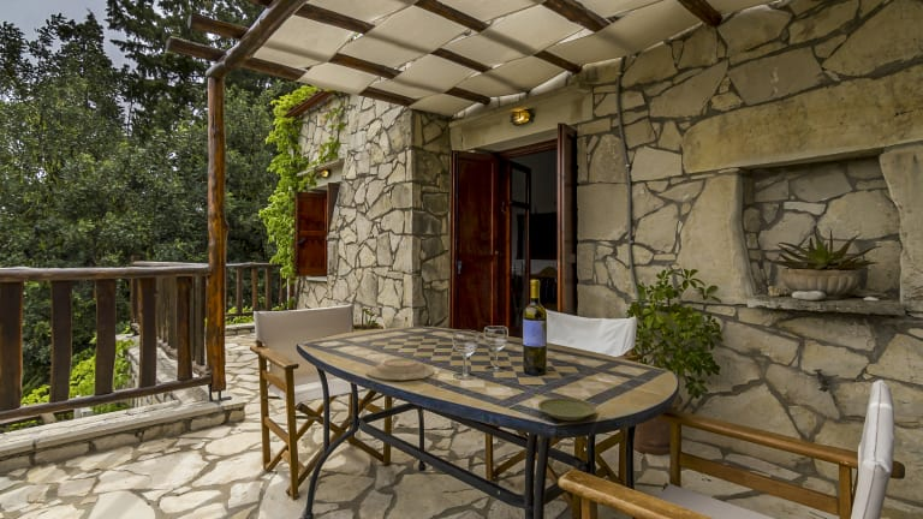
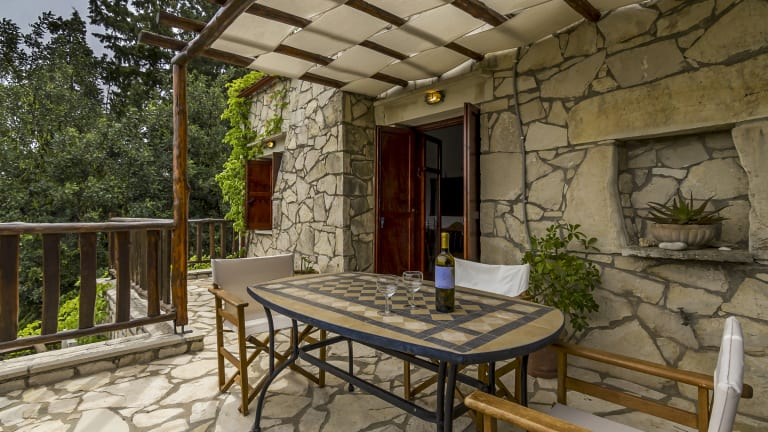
- plate (566, 410)
- plate (400, 366)
